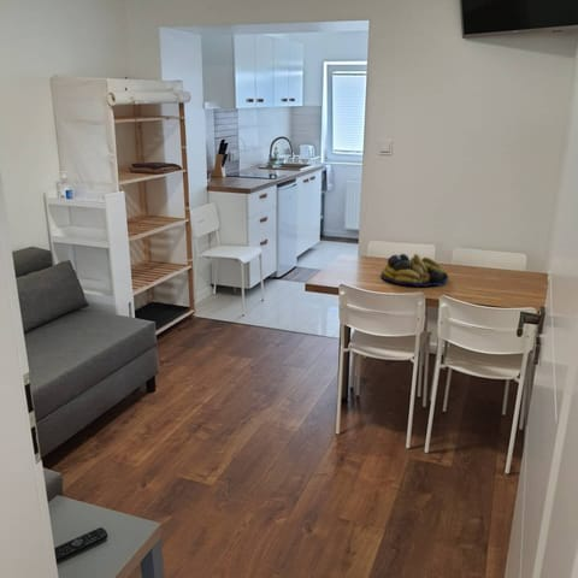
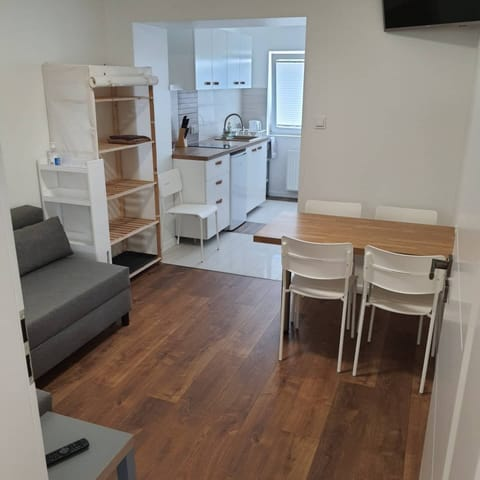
- fruit bowl (414, 266)
